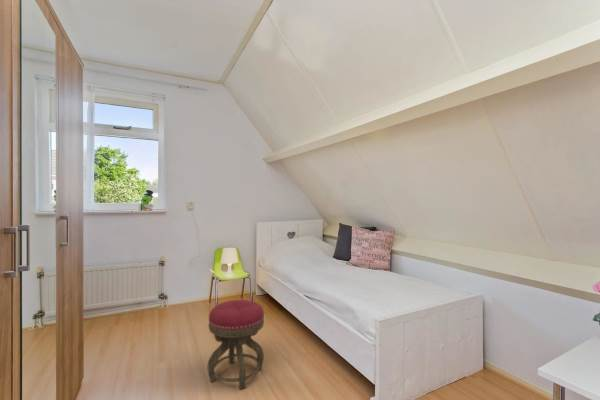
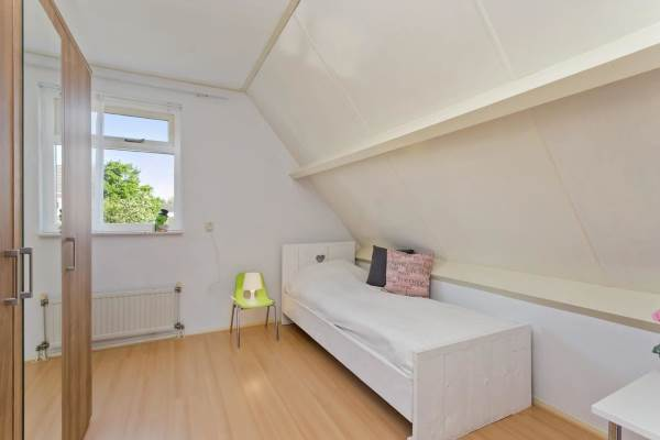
- stool (236, 340)
